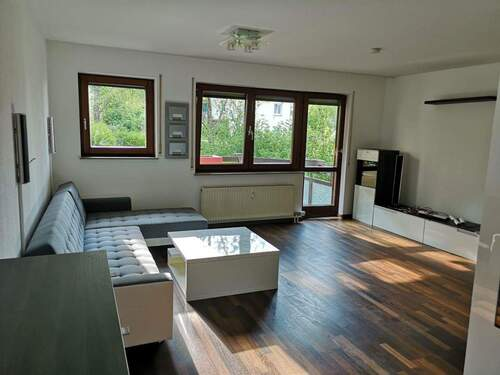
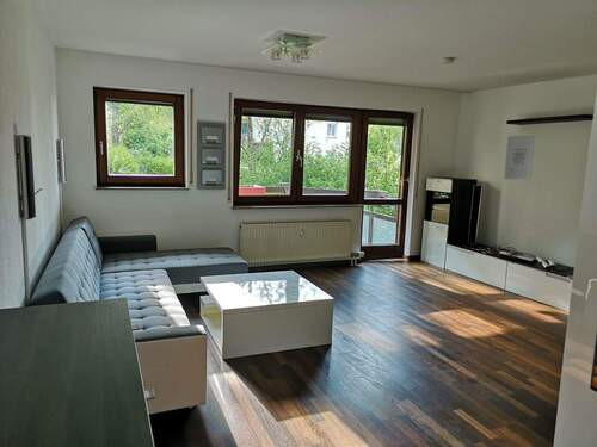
+ wall art (518, 157)
